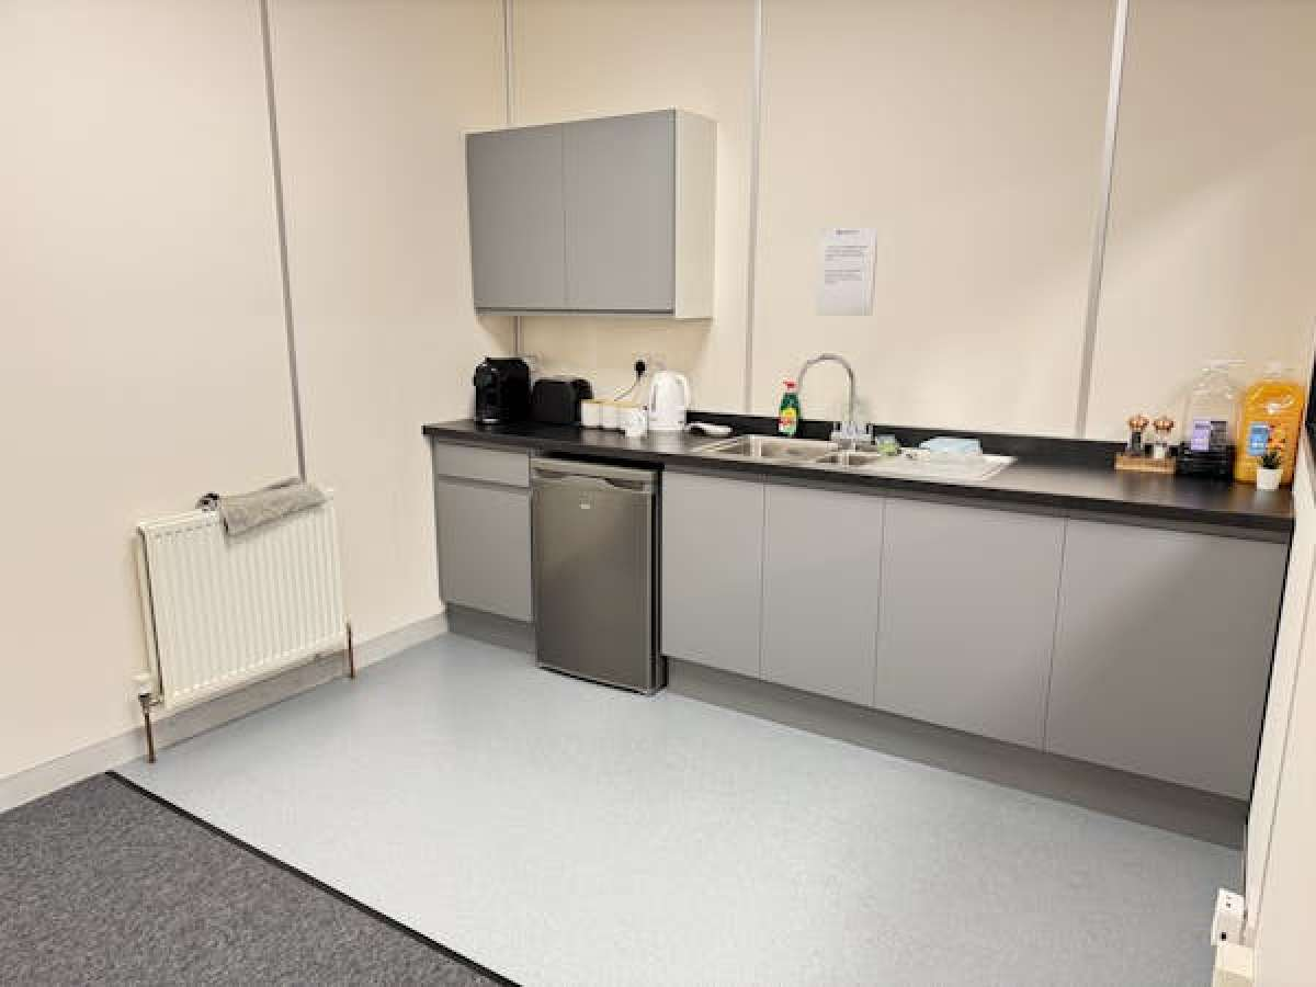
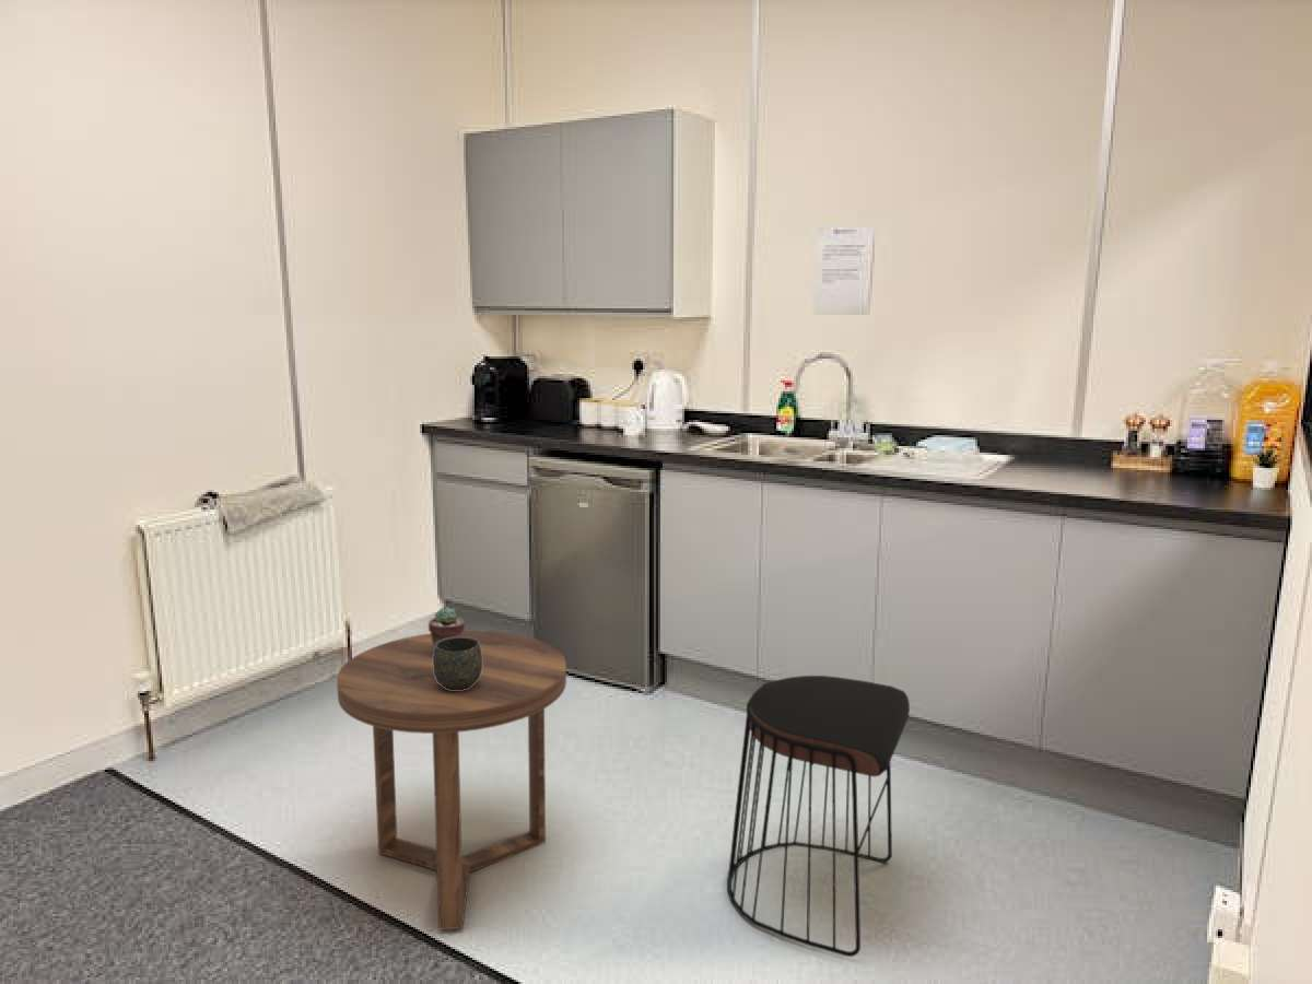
+ stool (810, 796)
+ mug (461, 660)
+ side table (457, 770)
+ potted succulent (446, 630)
